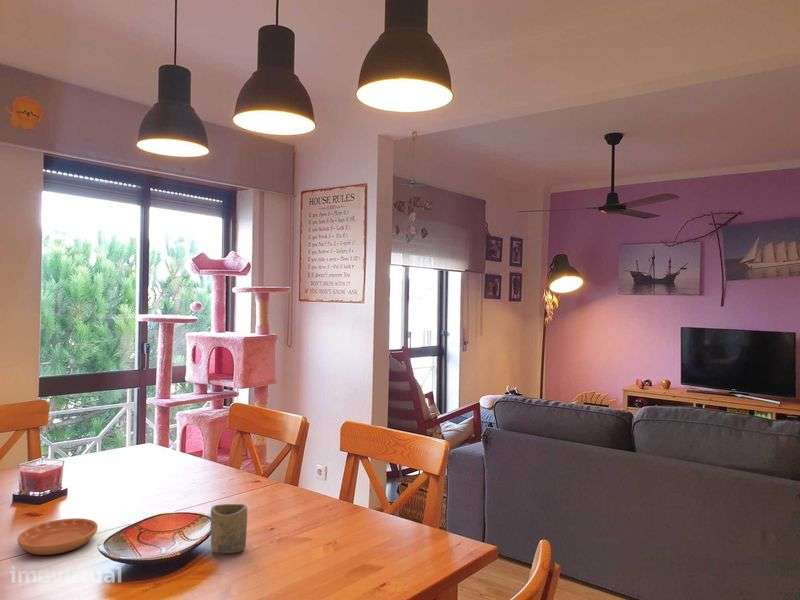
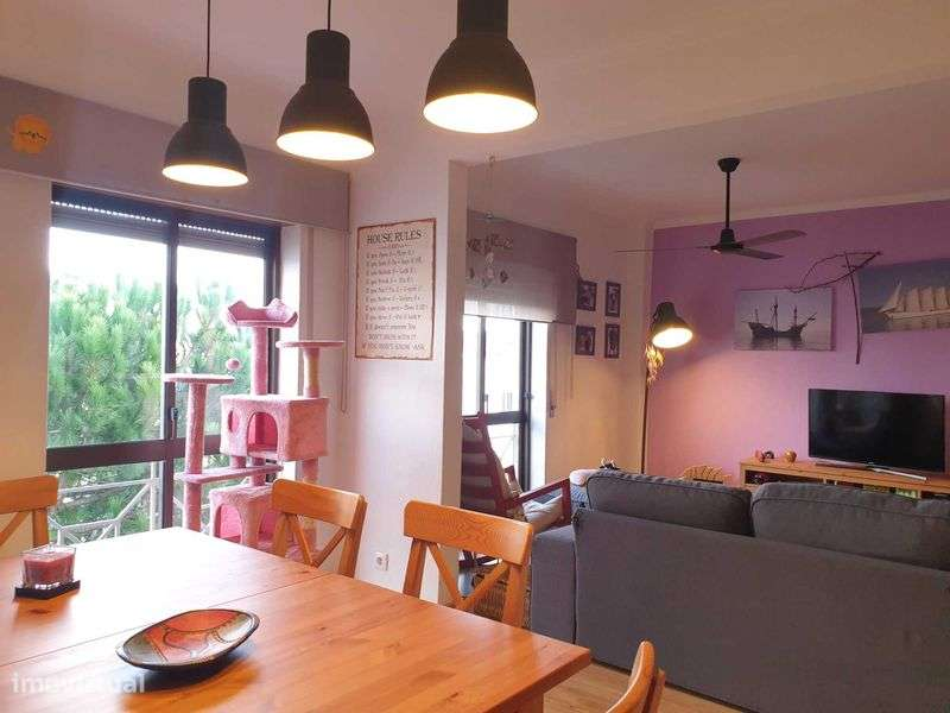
- cup (228, 528)
- saucer (58, 537)
